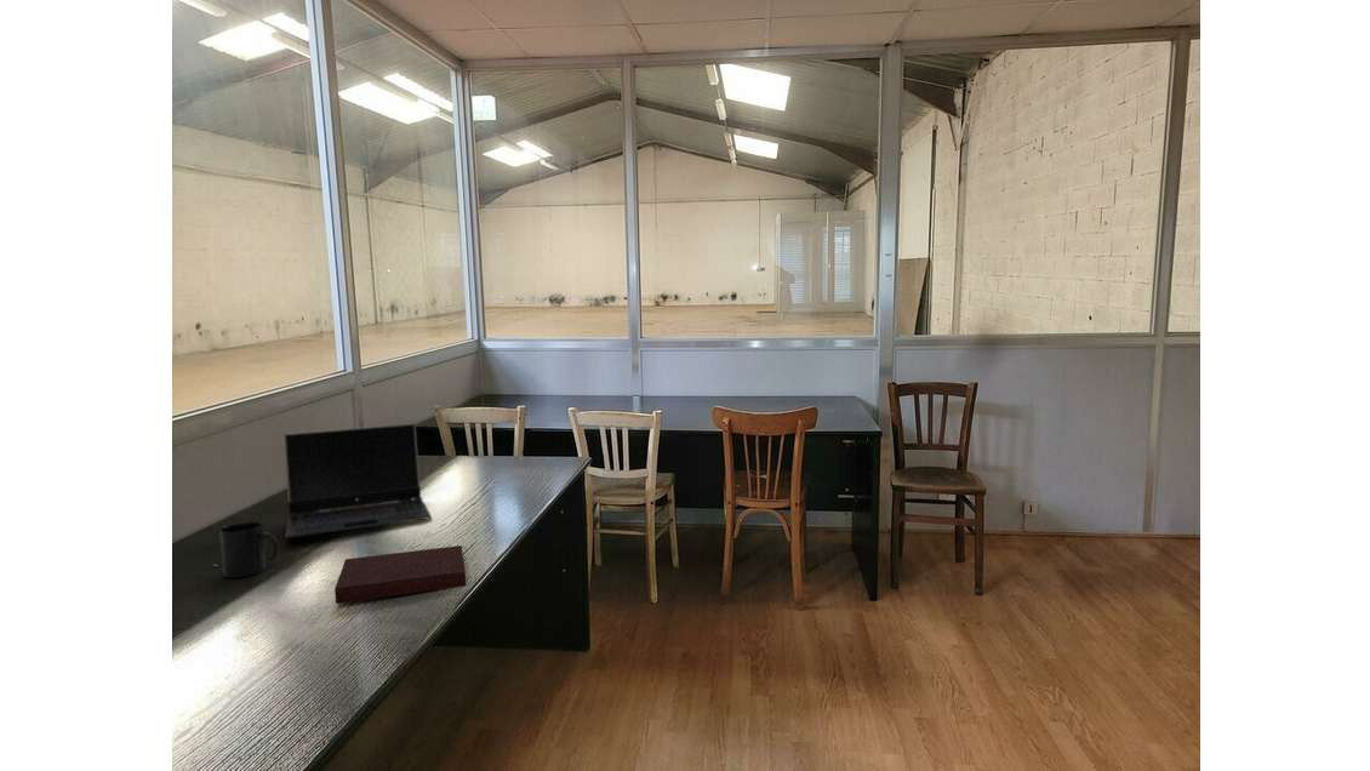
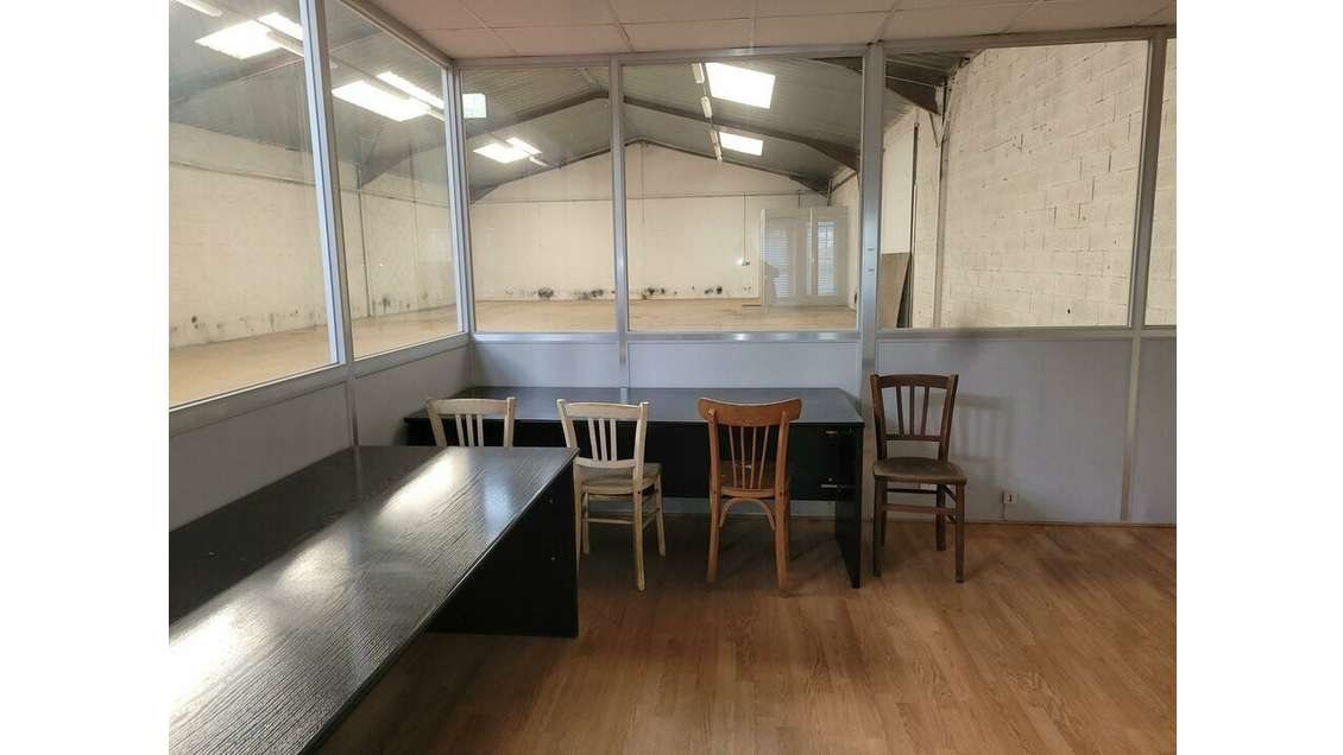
- notebook (404, 572)
- mug (250, 548)
- laptop computer (356, 476)
